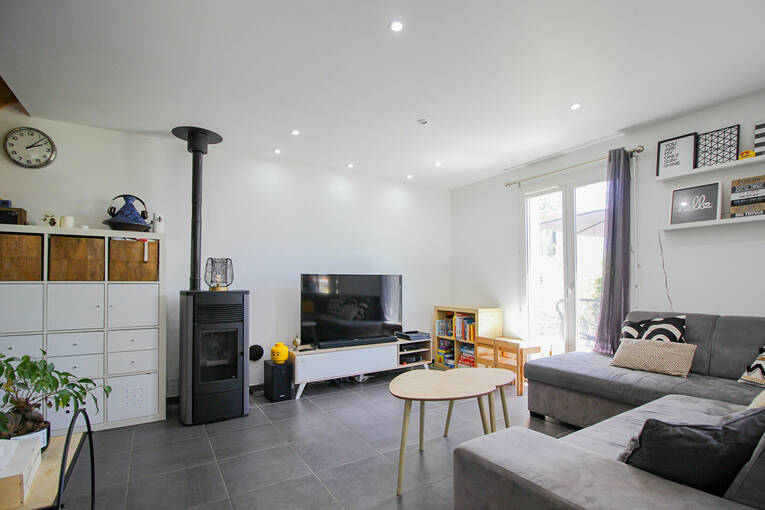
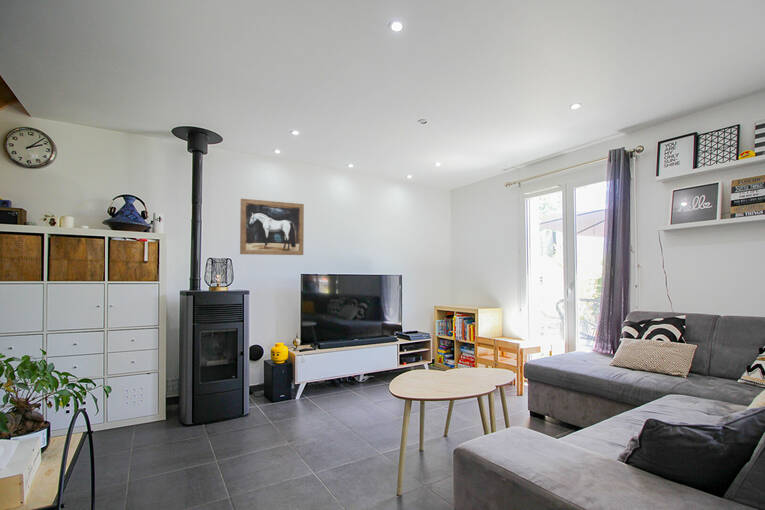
+ wall art (273, 228)
